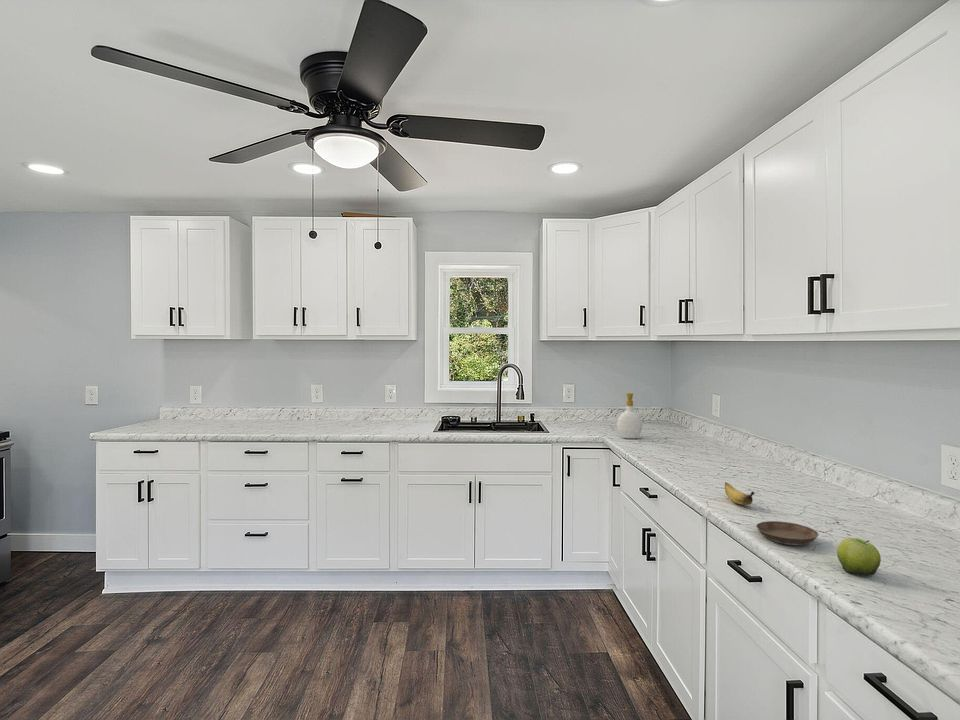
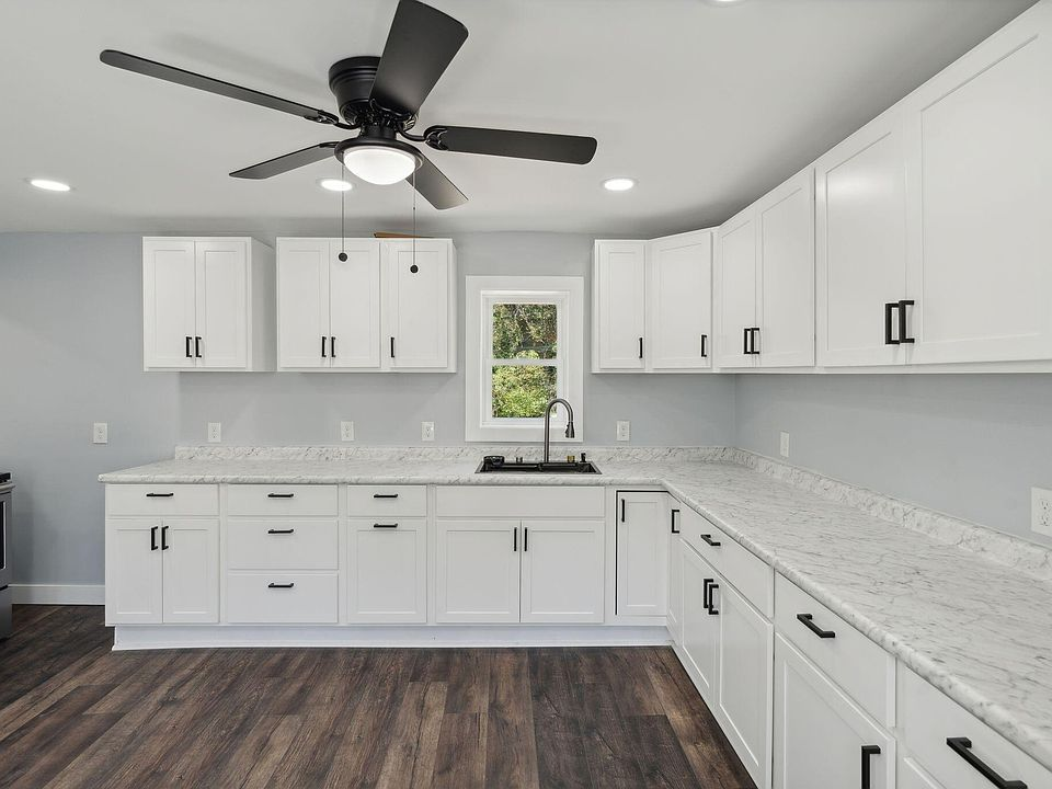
- fruit (858, 555)
- soap bottle (629, 415)
- saucer (786, 534)
- banana (738, 494)
